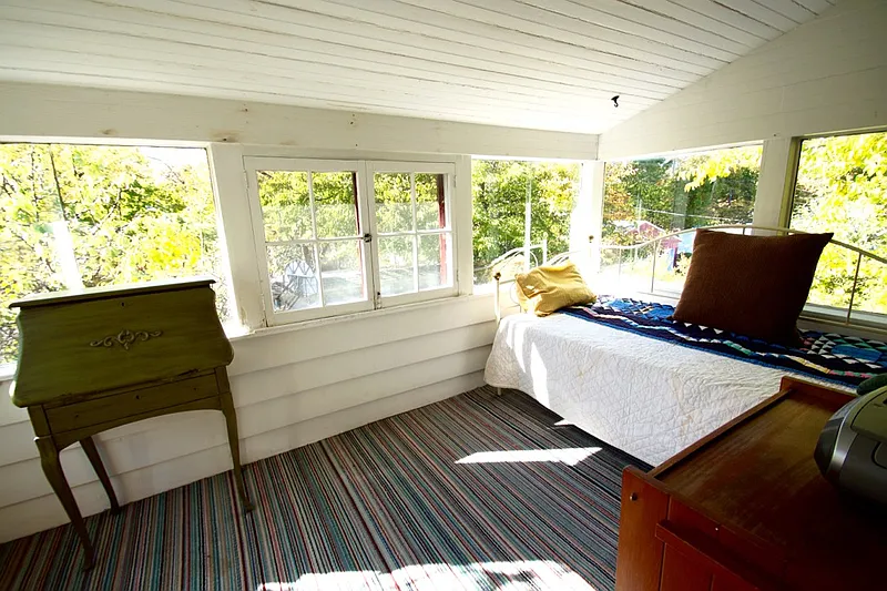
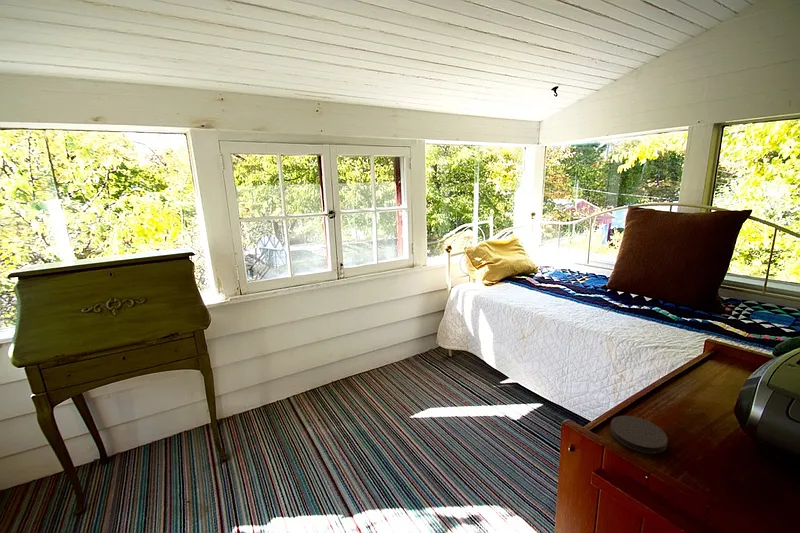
+ coaster (637, 433)
